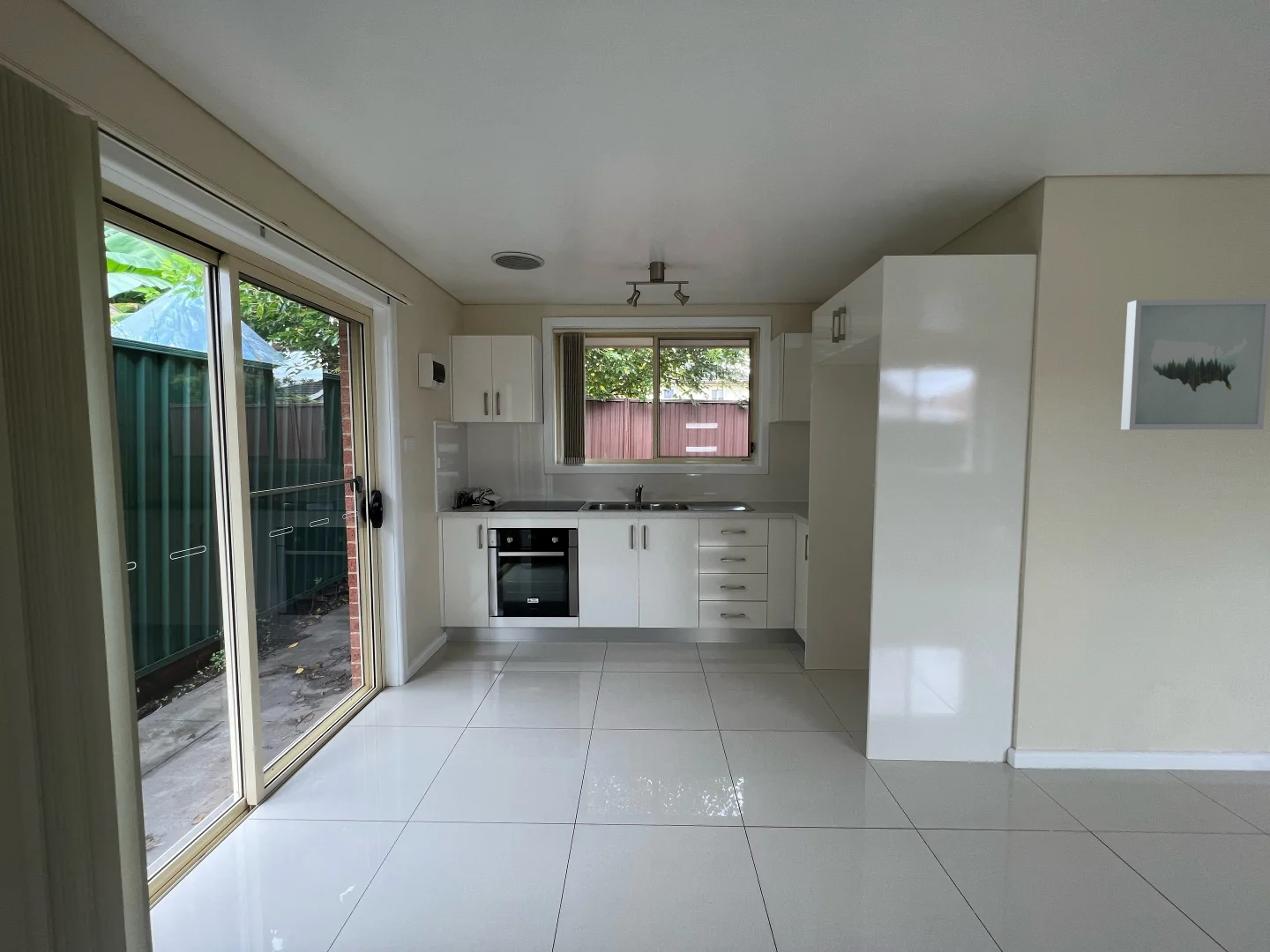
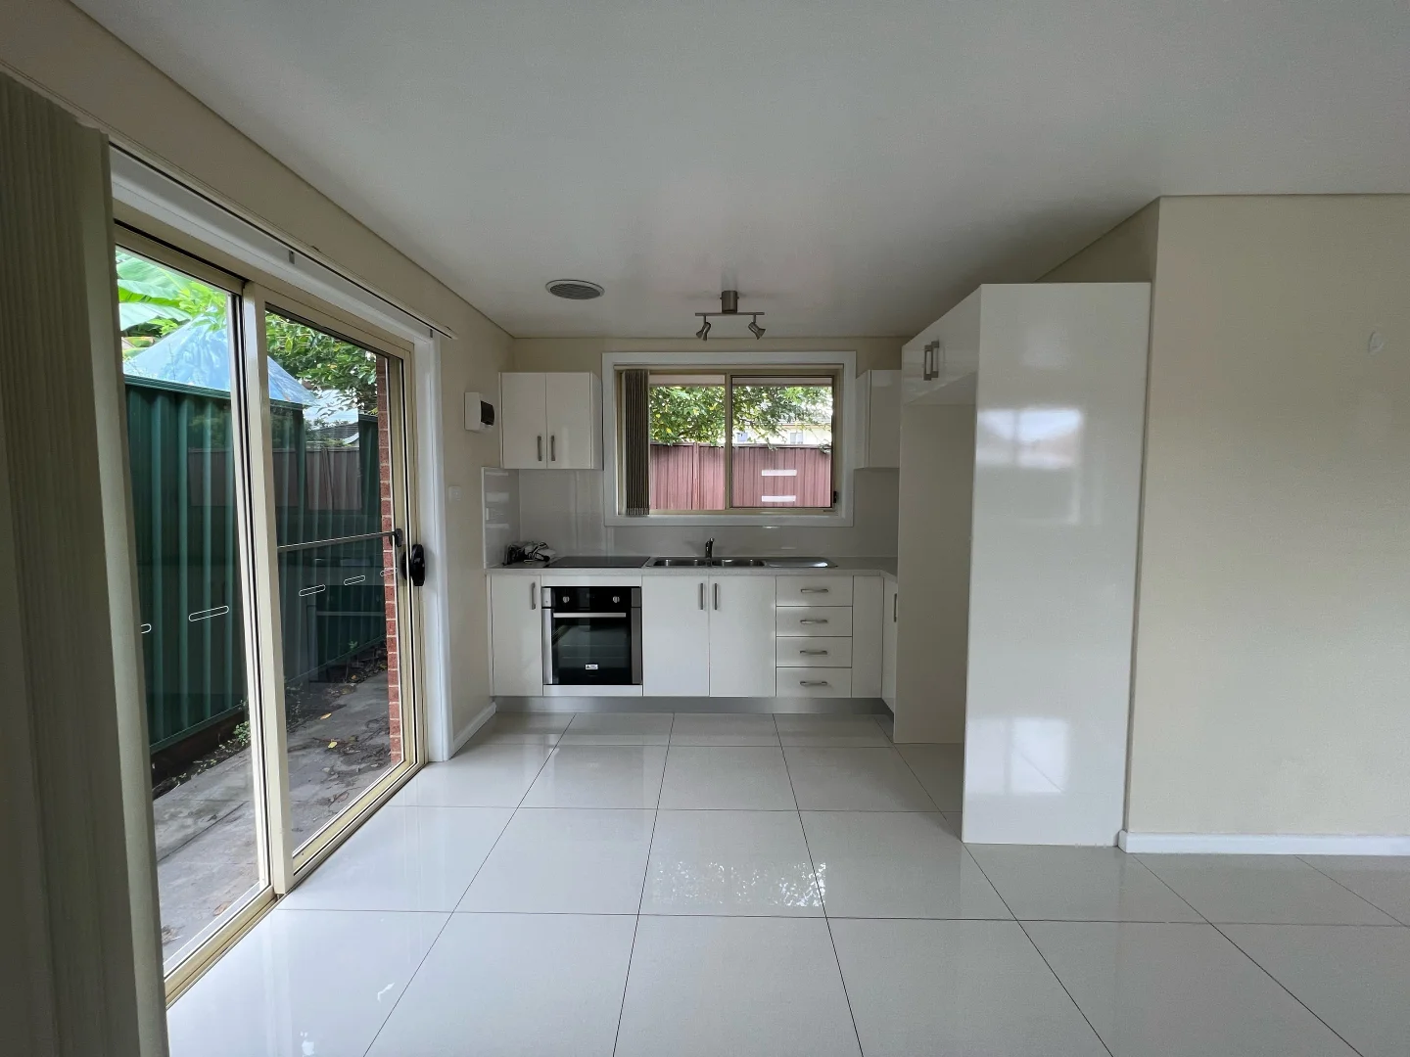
- wall art (1194, 365)
